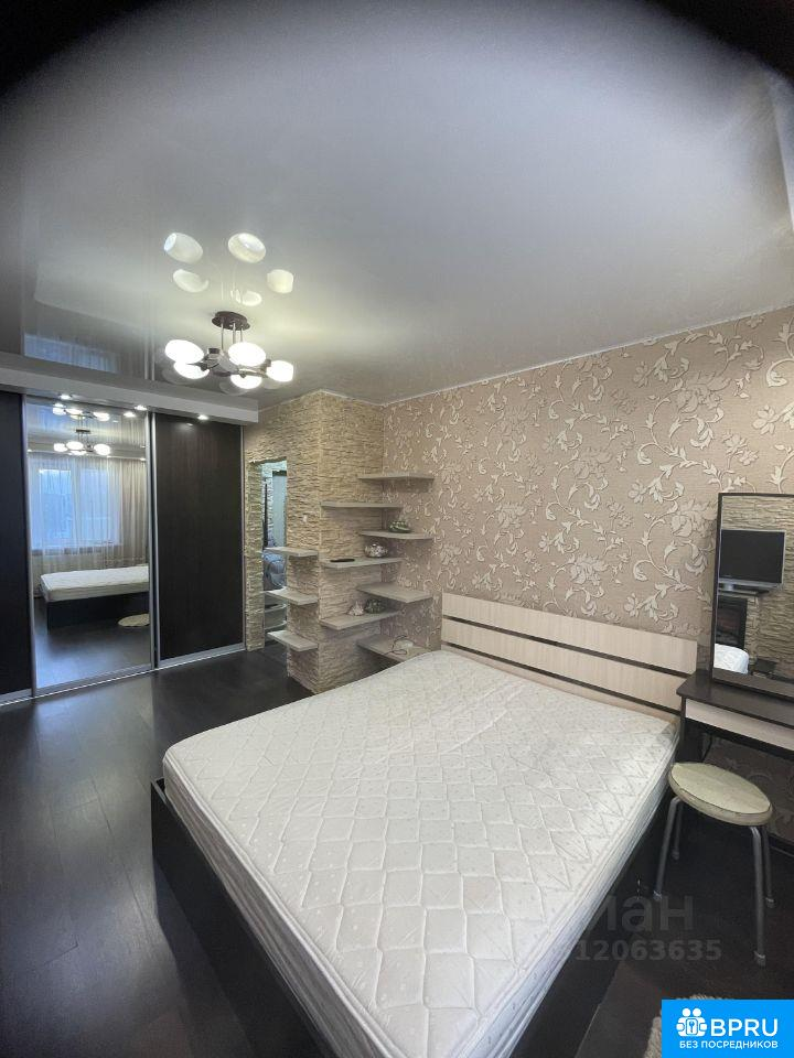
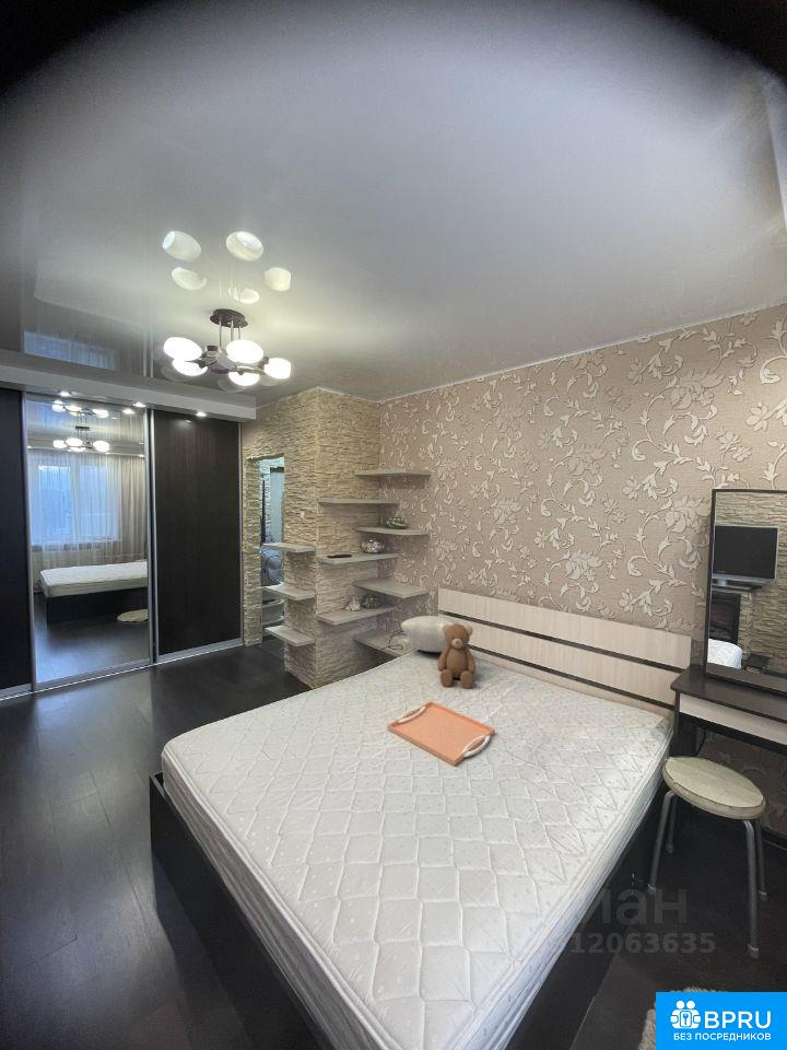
+ serving tray (441, 728)
+ pillow (433, 633)
+ teddy bear (457, 653)
